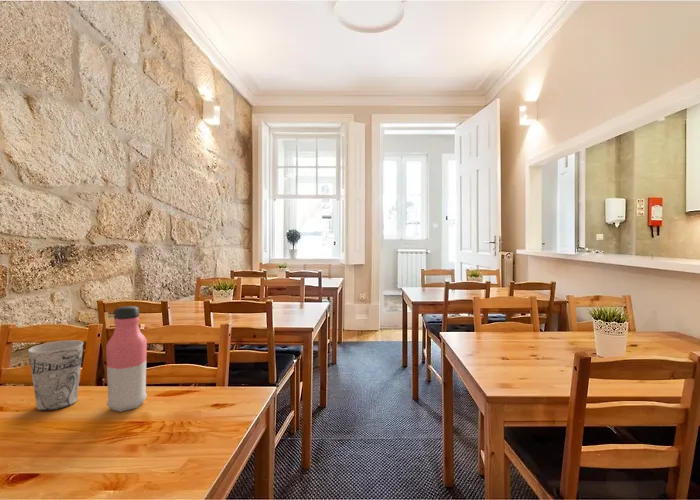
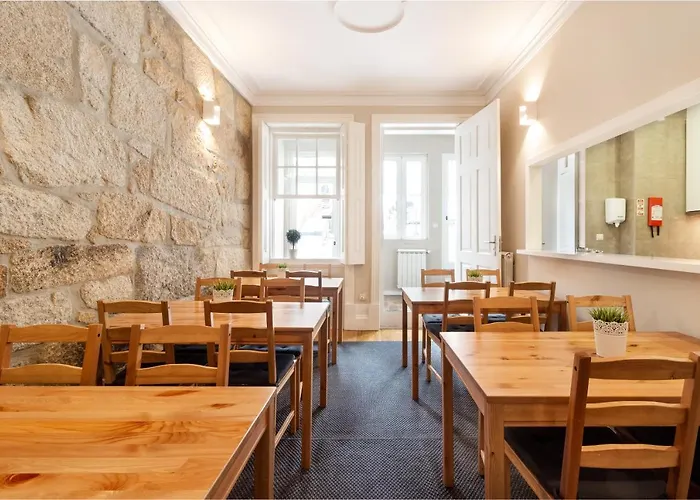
- water bottle (127, 356)
- cup (57, 375)
